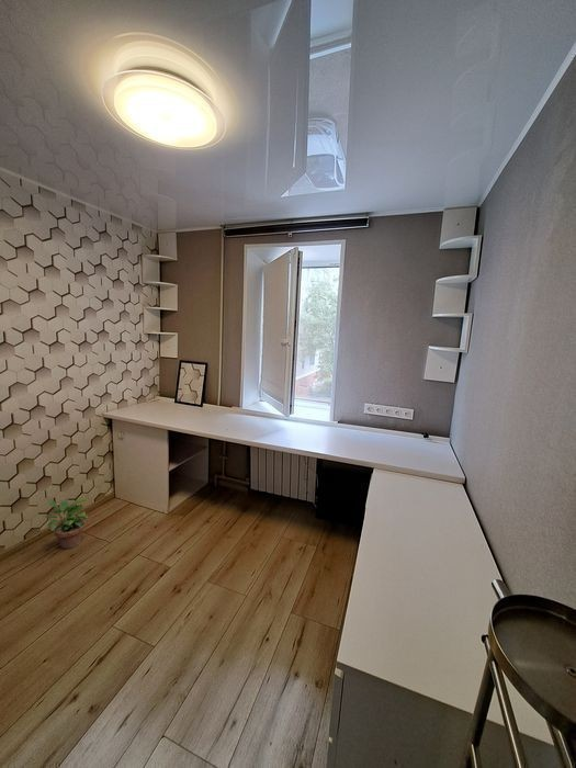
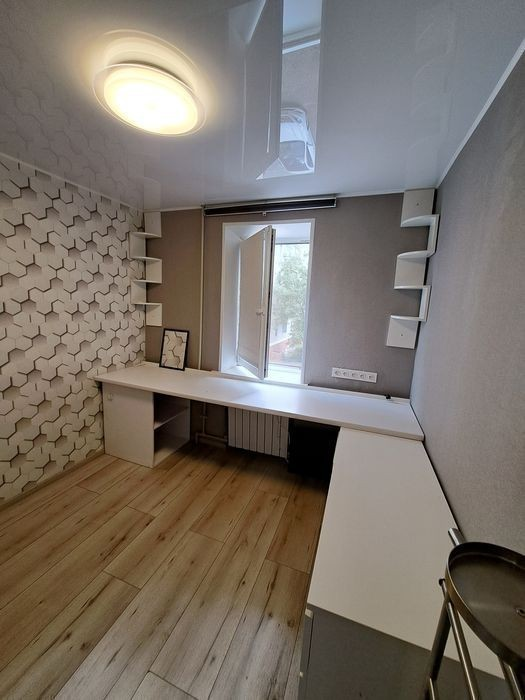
- potted plant (64, 523)
